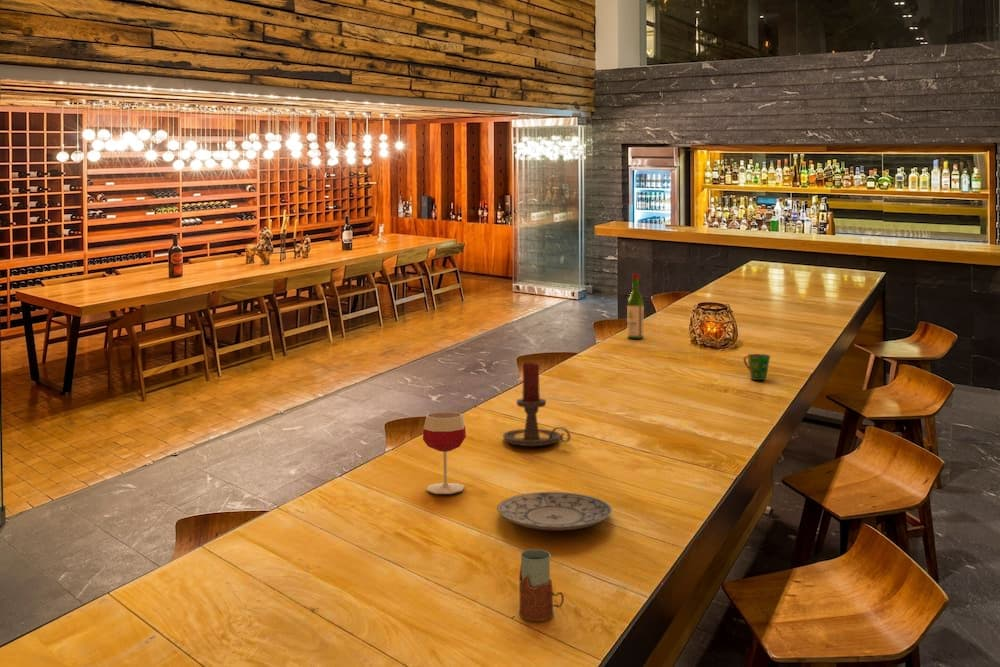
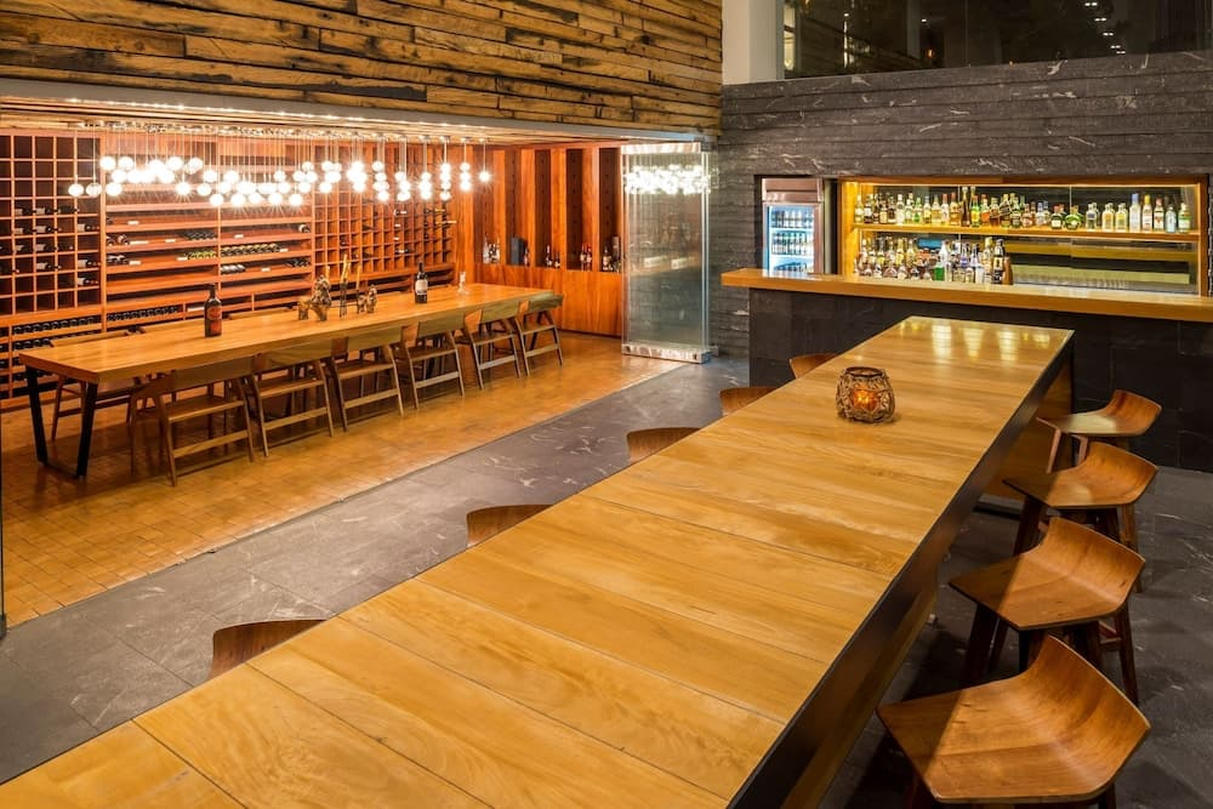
- cup (755, 366)
- candle holder (538, 402)
- drinking glass (542, 586)
- wineglass (444, 452)
- plate (554, 513)
- wine bottle (635, 306)
